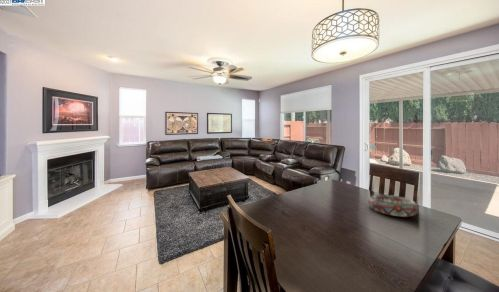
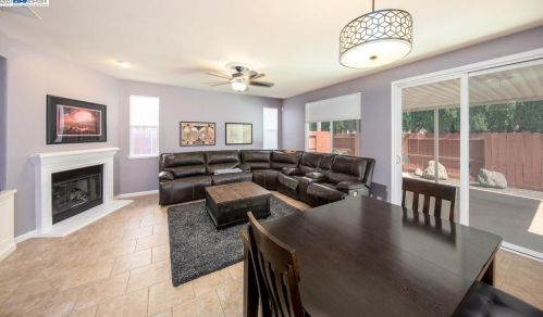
- decorative bowl (391, 204)
